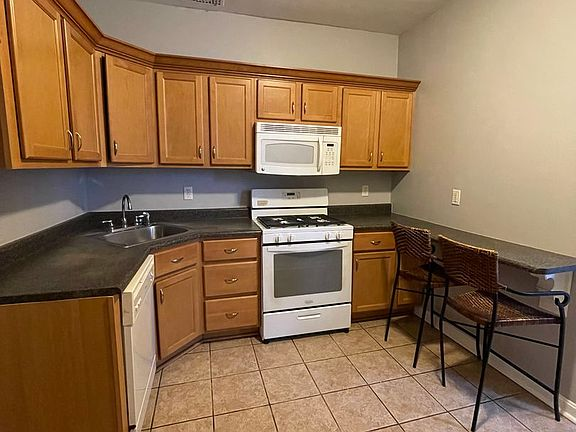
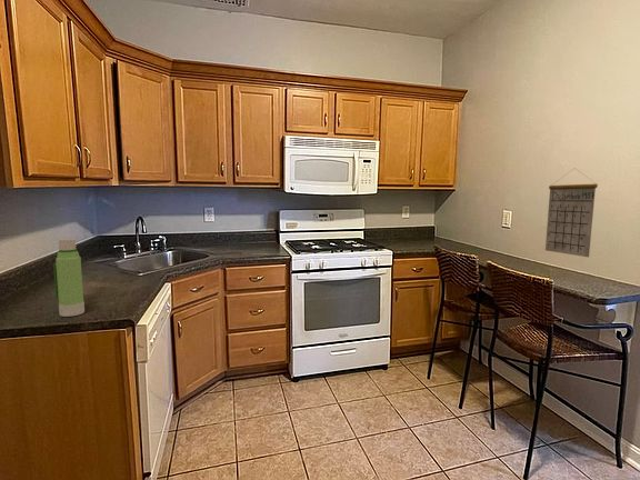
+ calendar (569, 211)
+ water bottle (69, 277)
